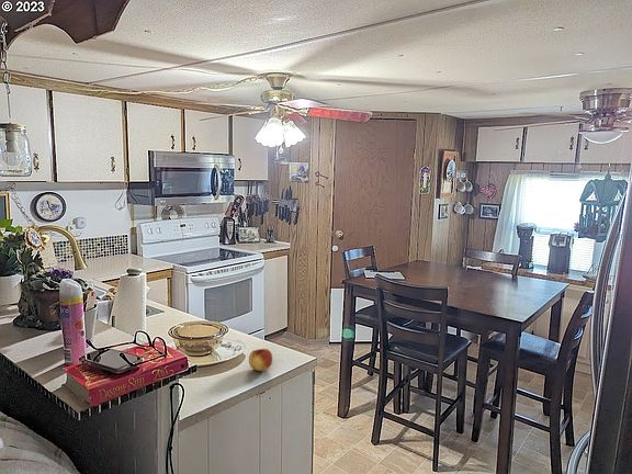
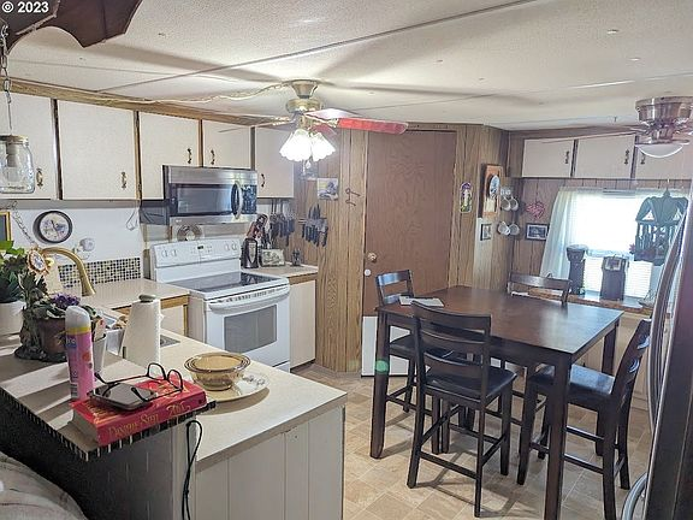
- fruit (260, 359)
